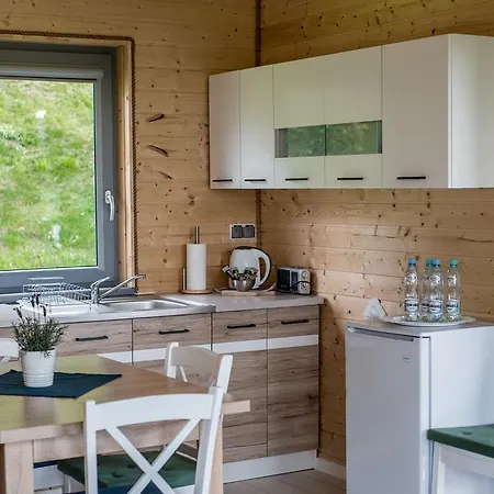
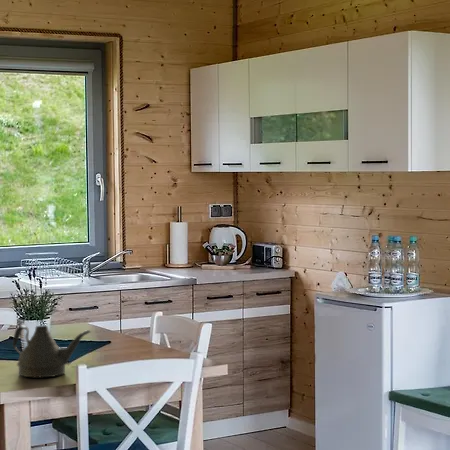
+ teapot (51, 350)
